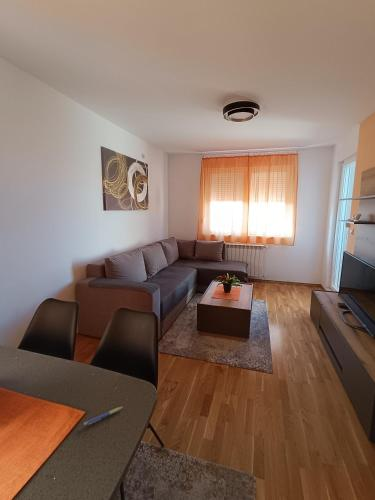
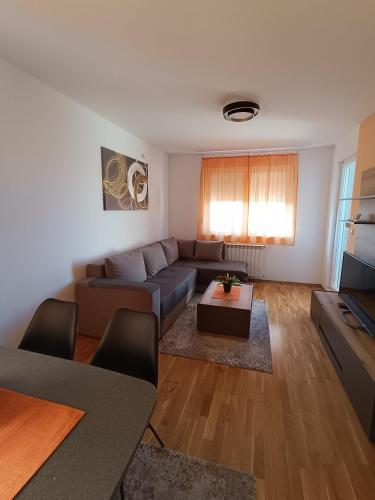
- pen (104, 415)
